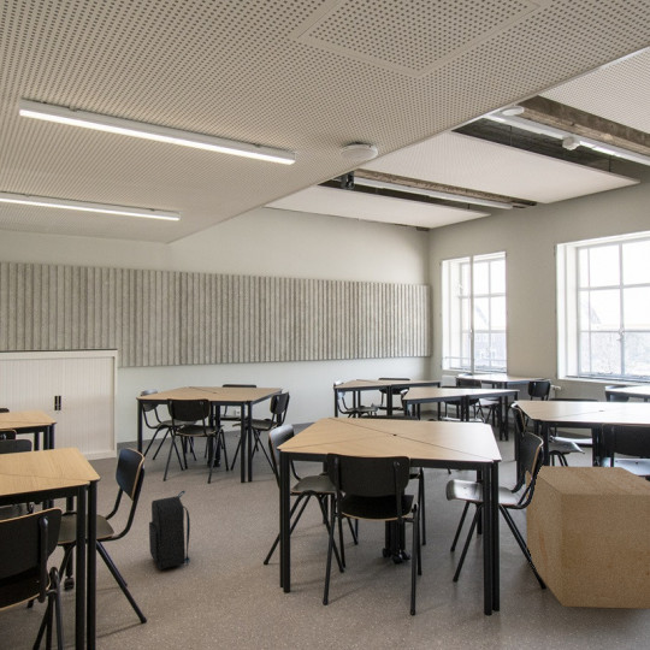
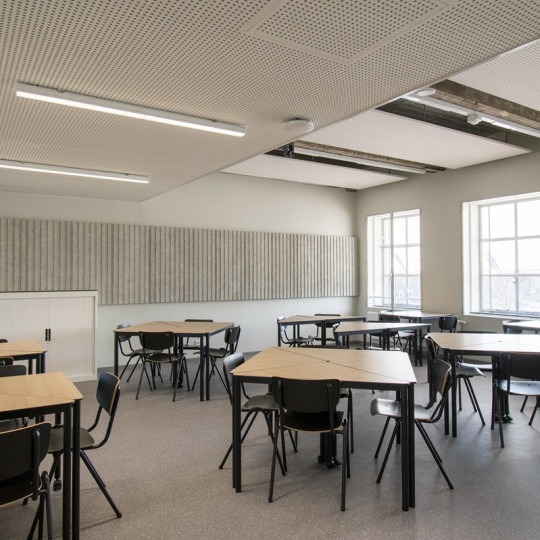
- cardboard box (593, 530)
- backpack (169, 527)
